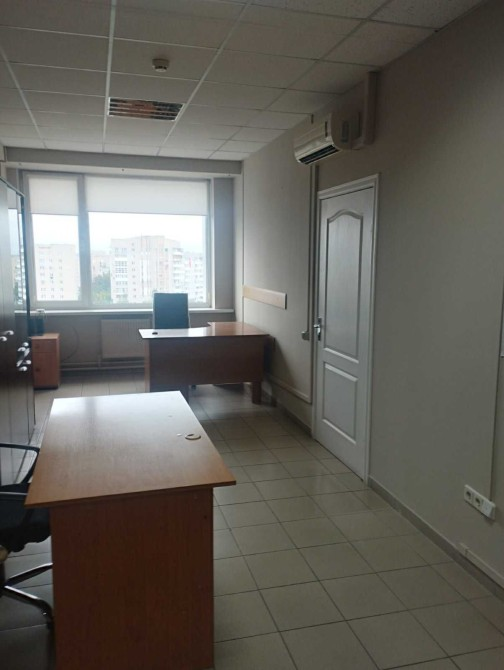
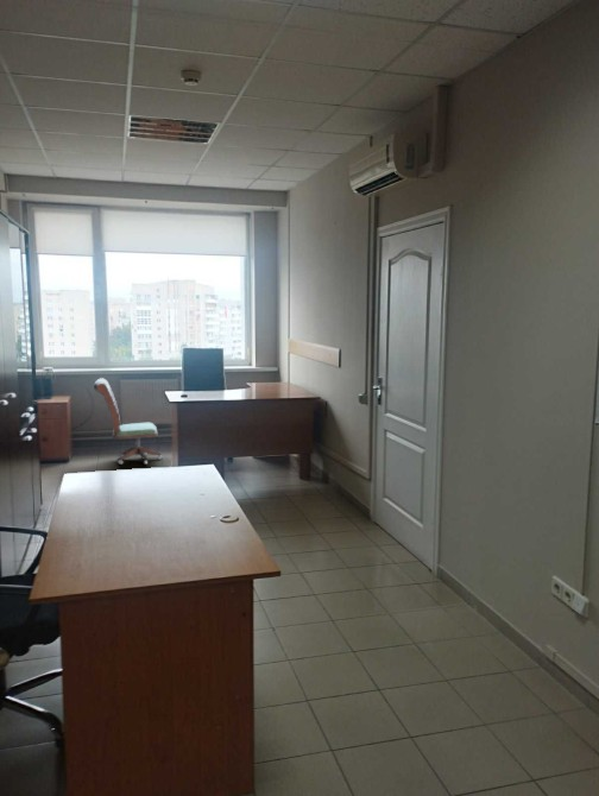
+ office chair (128, 424)
